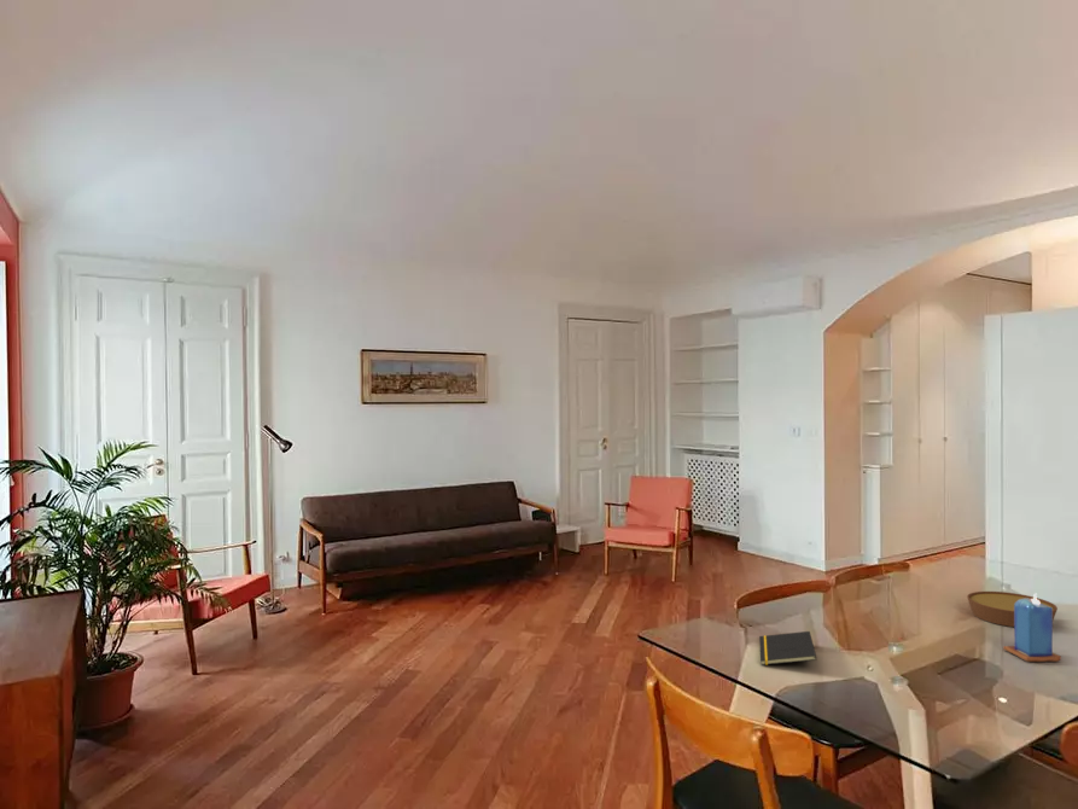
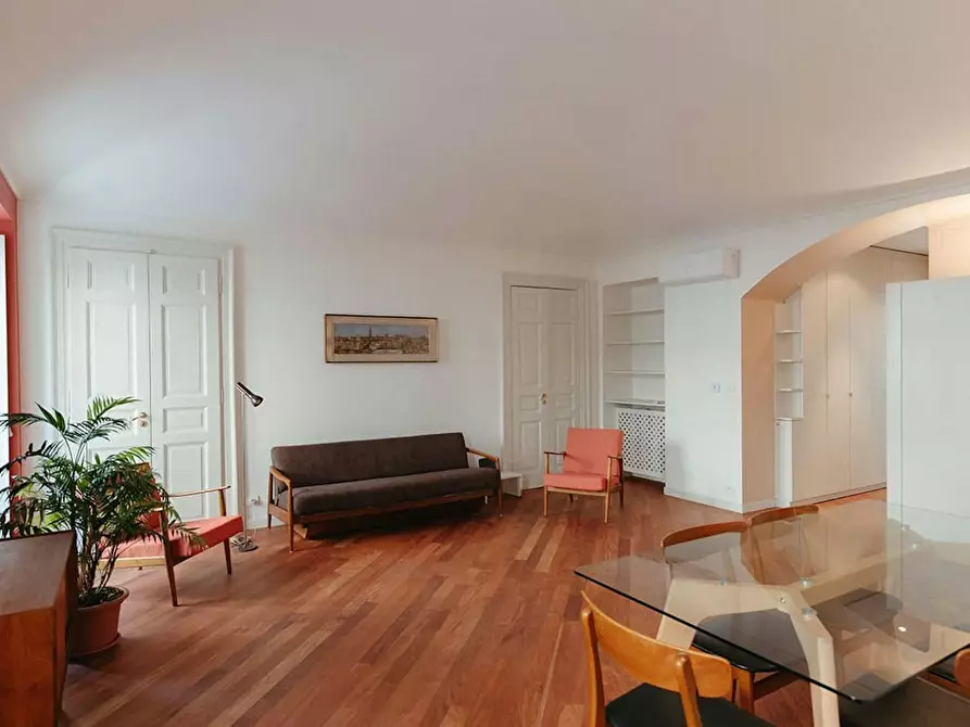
- candle (1031, 624)
- notepad (786, 647)
- bowl (1010, 609)
